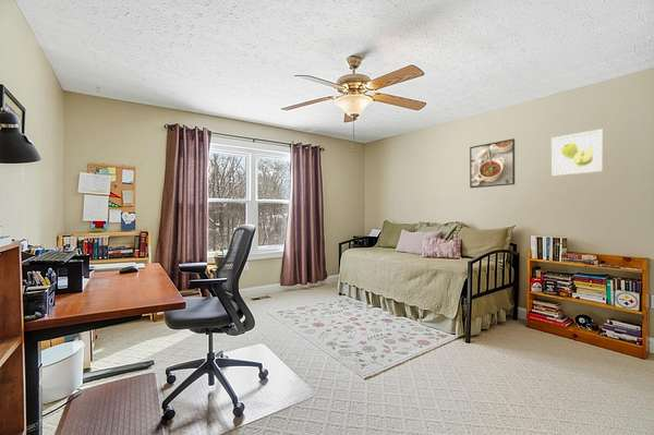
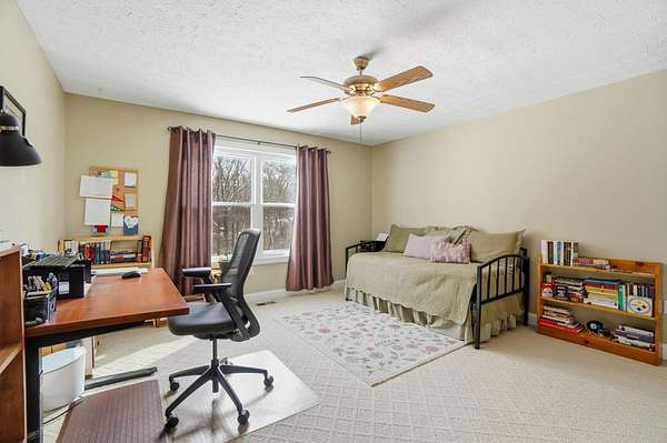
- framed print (491, 165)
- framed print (576, 154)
